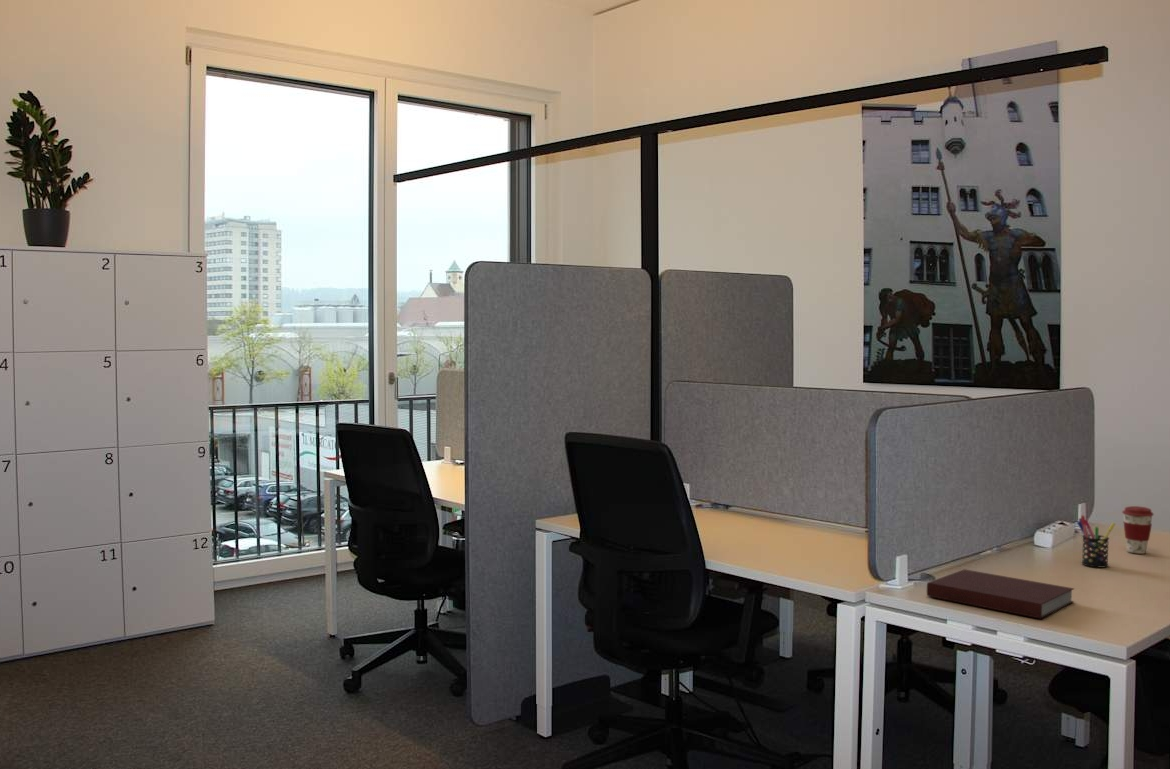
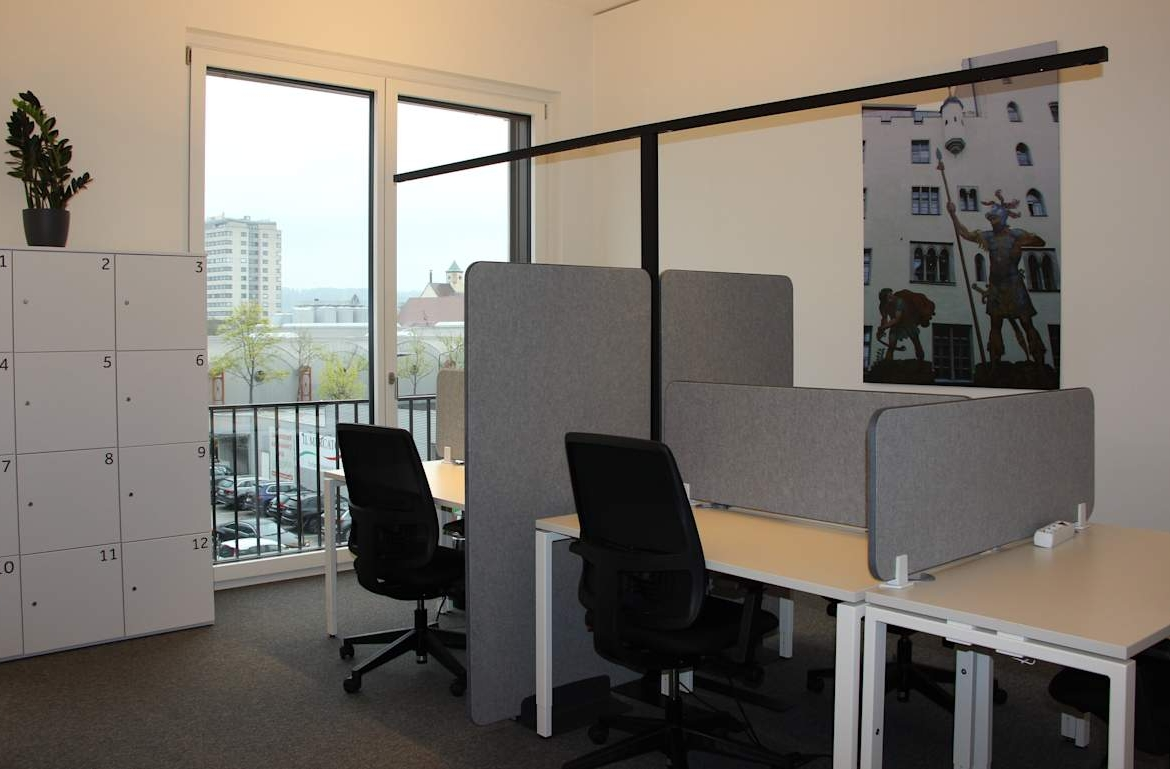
- coffee cup (1137, 530)
- notebook (999, 592)
- pen holder (1094, 541)
